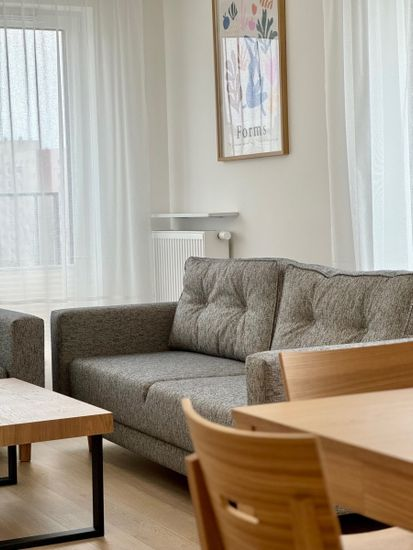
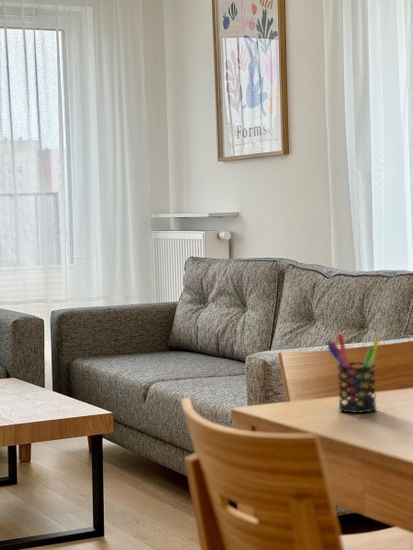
+ pen holder (357, 371)
